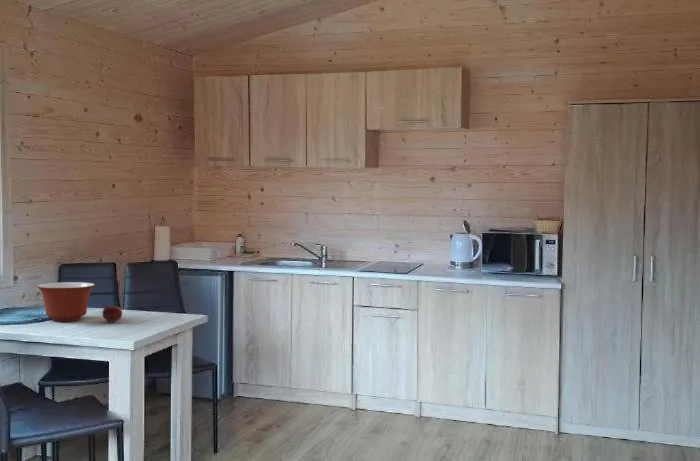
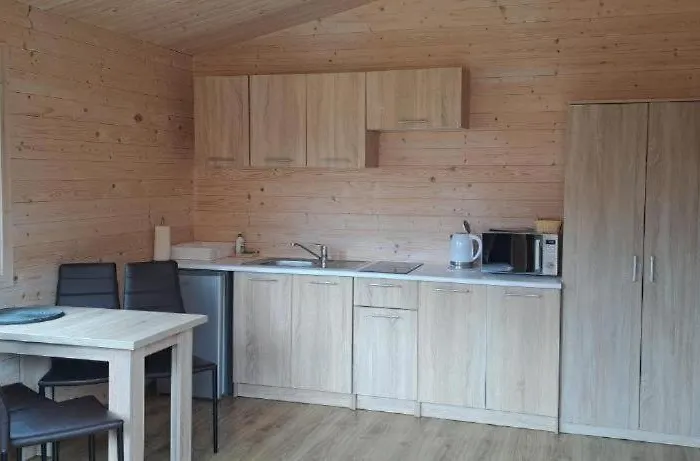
- fruit (112, 313)
- mixing bowl (66, 302)
